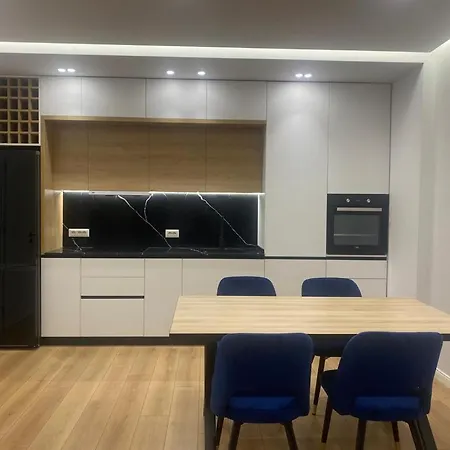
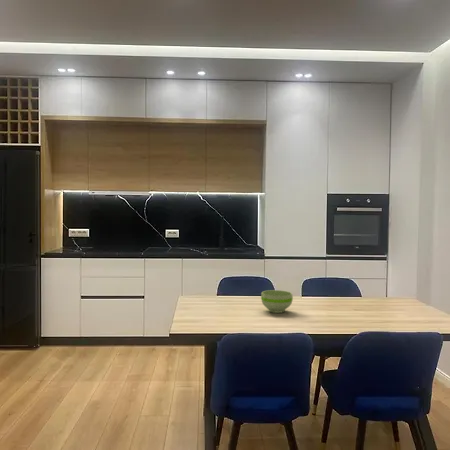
+ bowl (276, 301)
